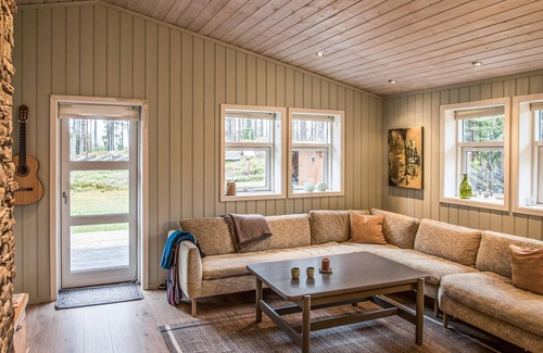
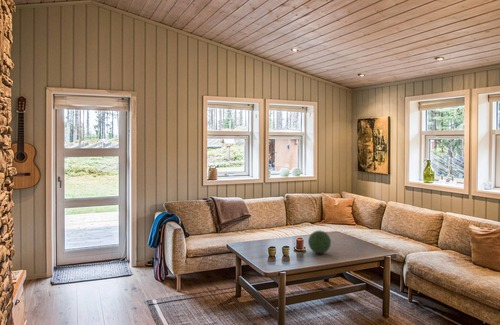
+ decorative orb (319, 242)
